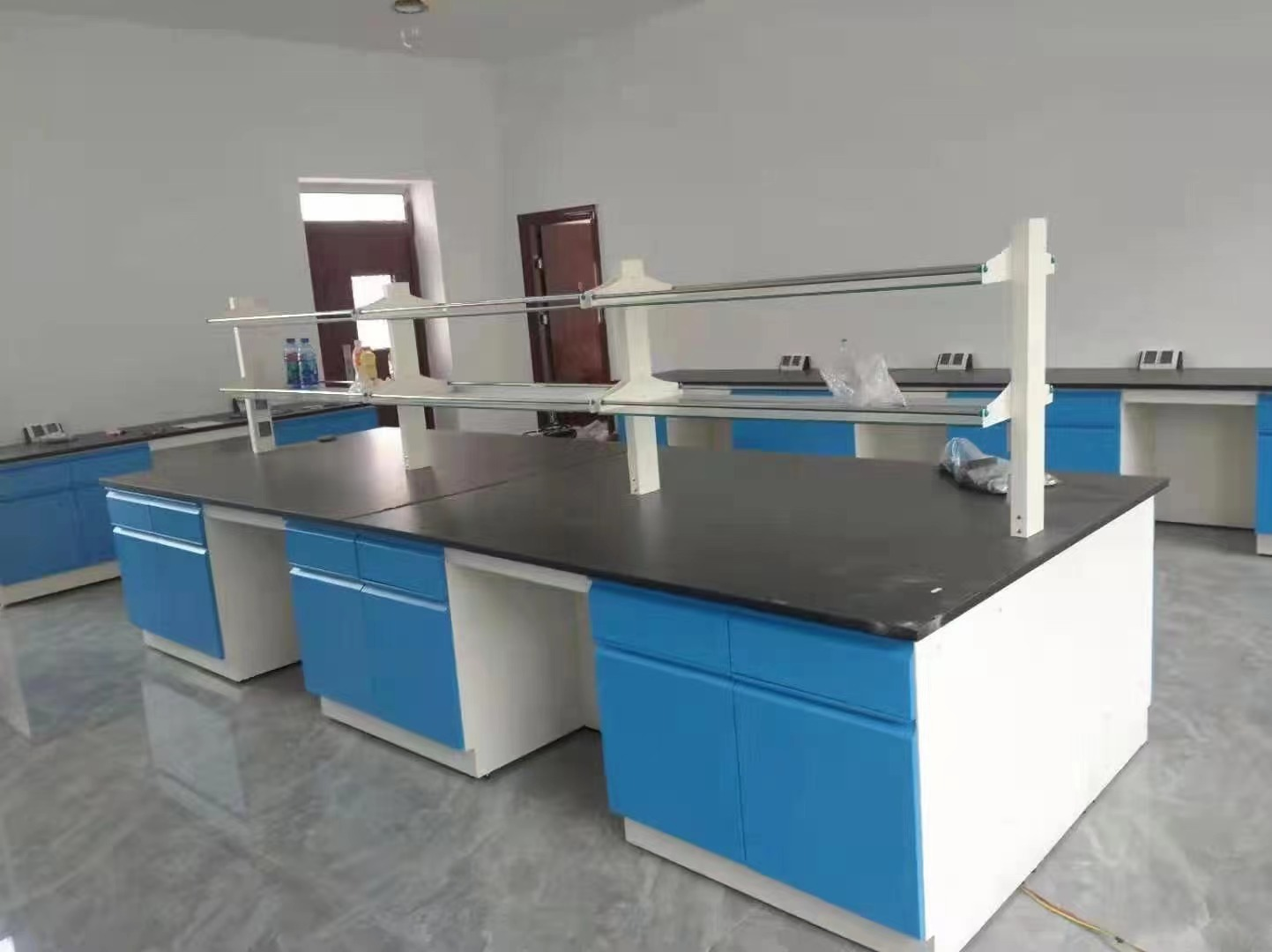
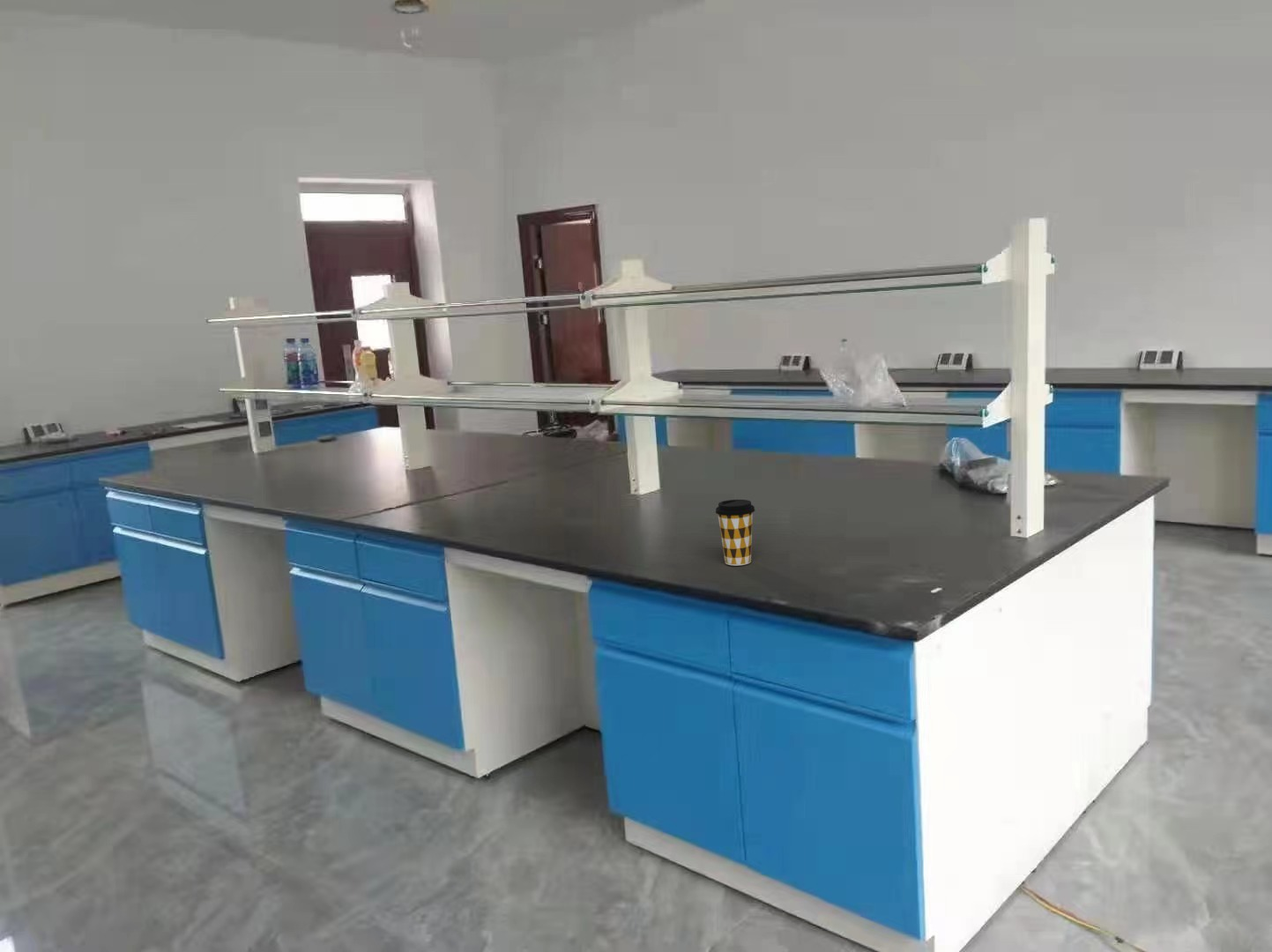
+ coffee cup (736, 532)
